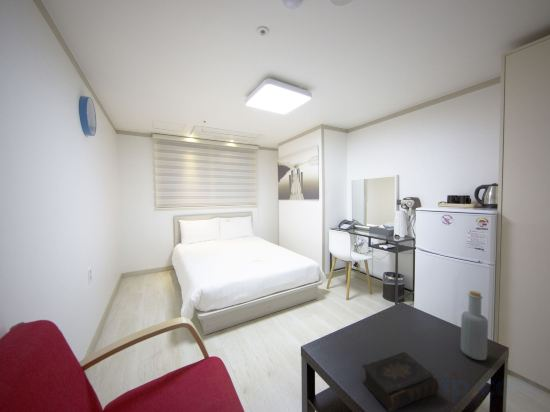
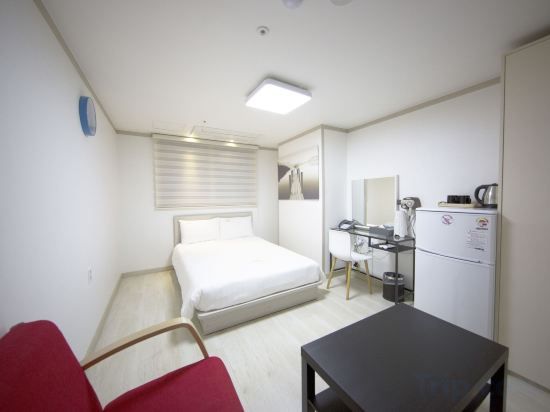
- book (398, 378)
- bottle (474, 324)
